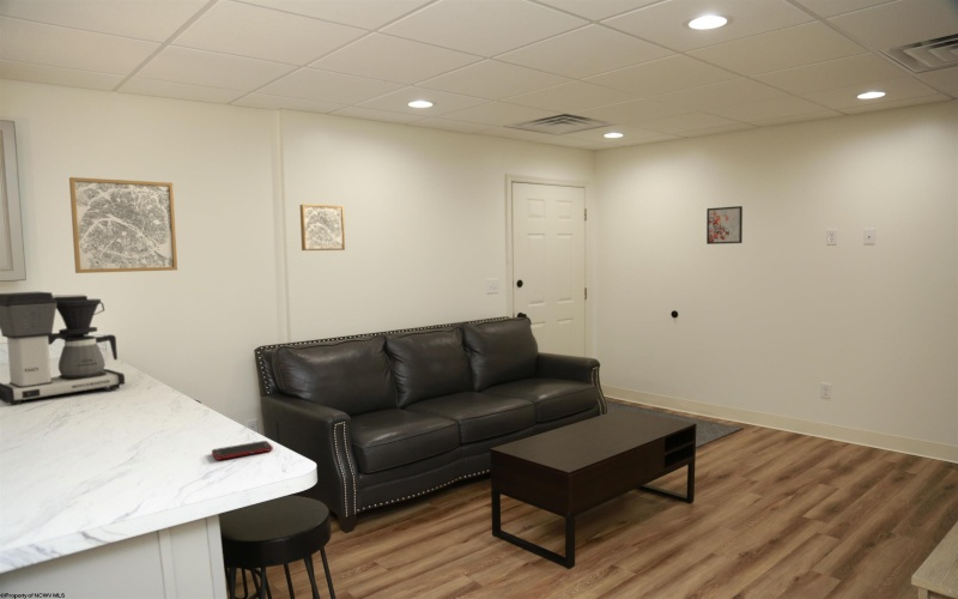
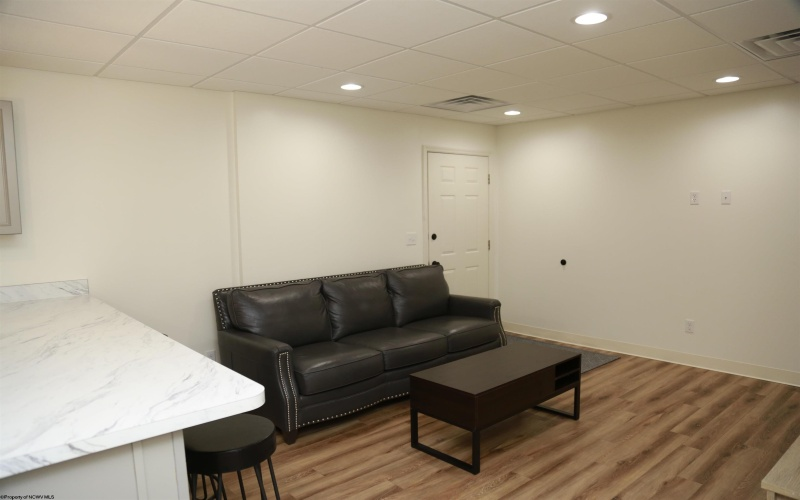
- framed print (723, 225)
- wall art (126, 225)
- coffee maker (59, 338)
- cell phone (242, 449)
- wall art (322, 228)
